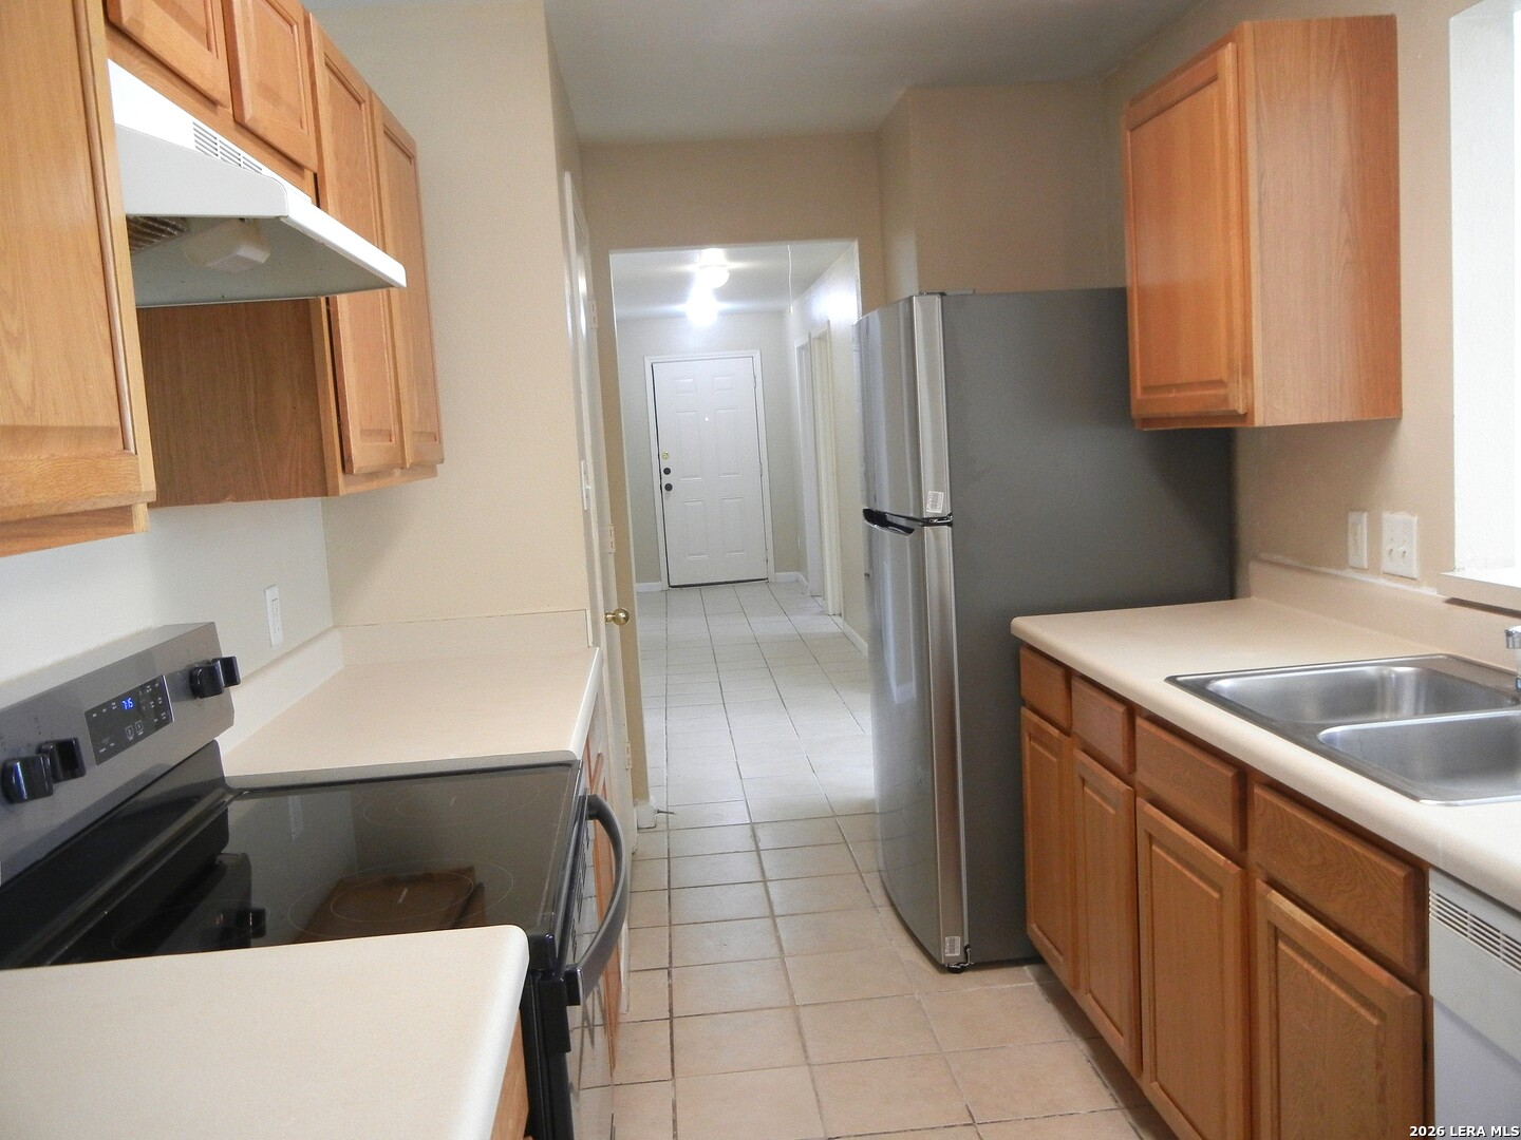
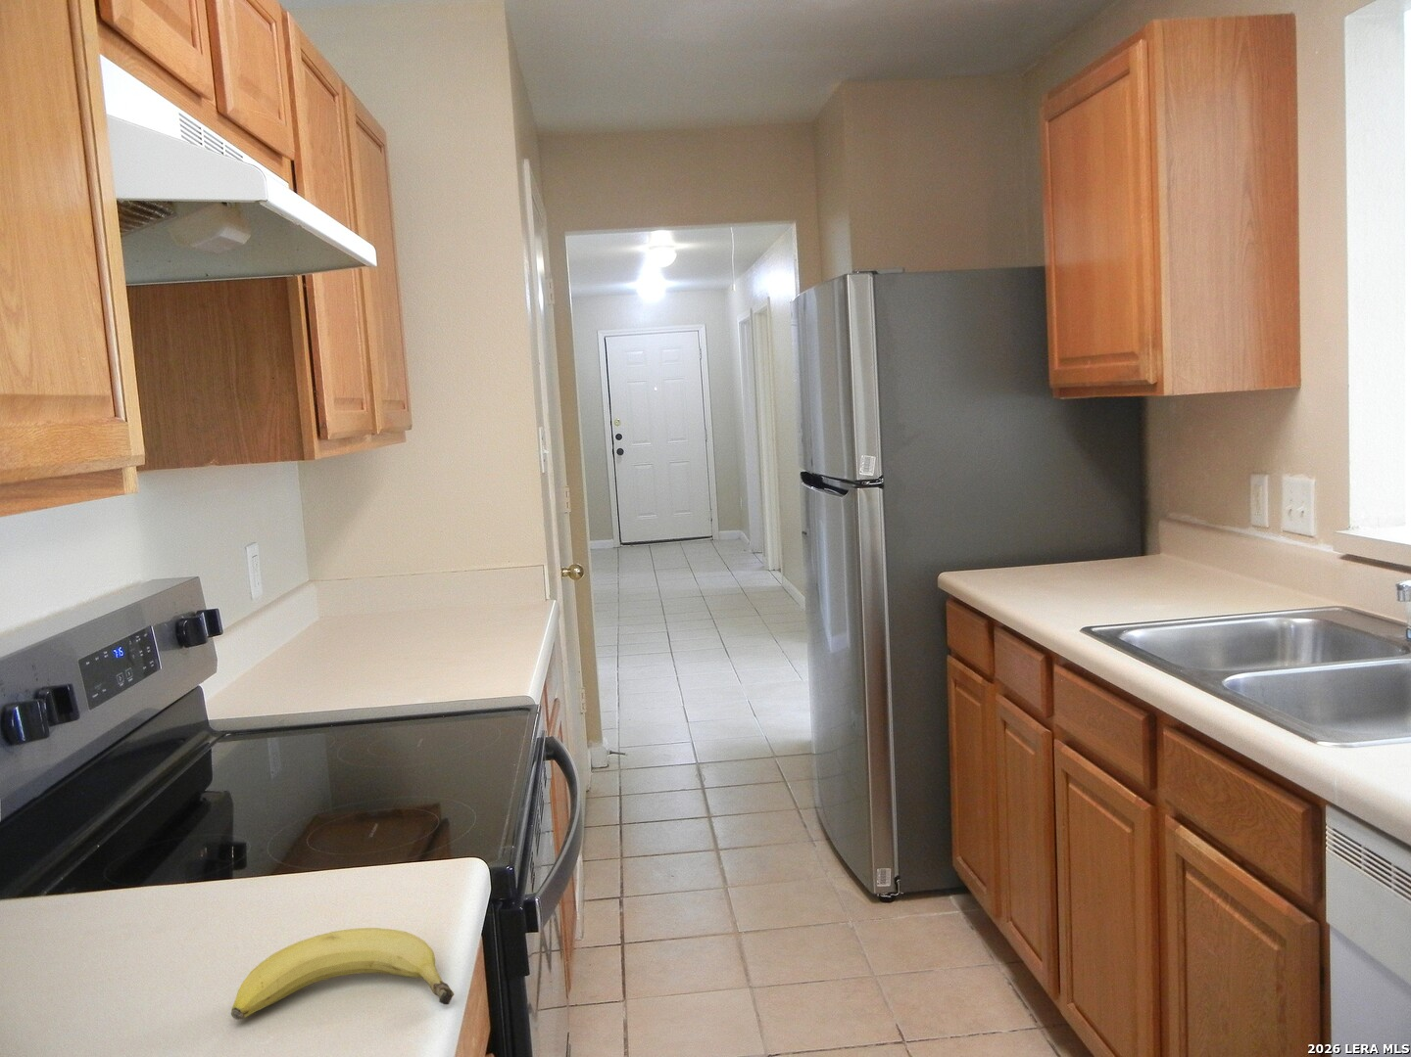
+ fruit (350, 969)
